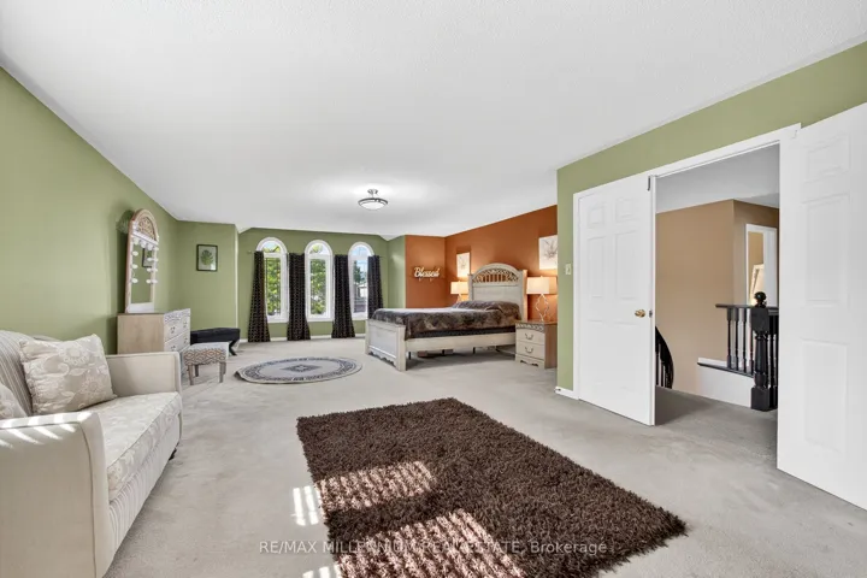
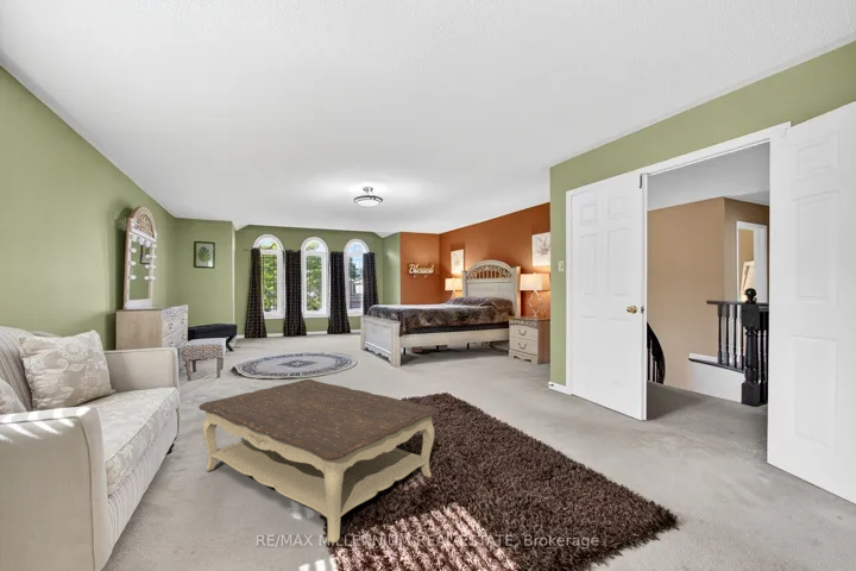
+ coffee table (316, 439)
